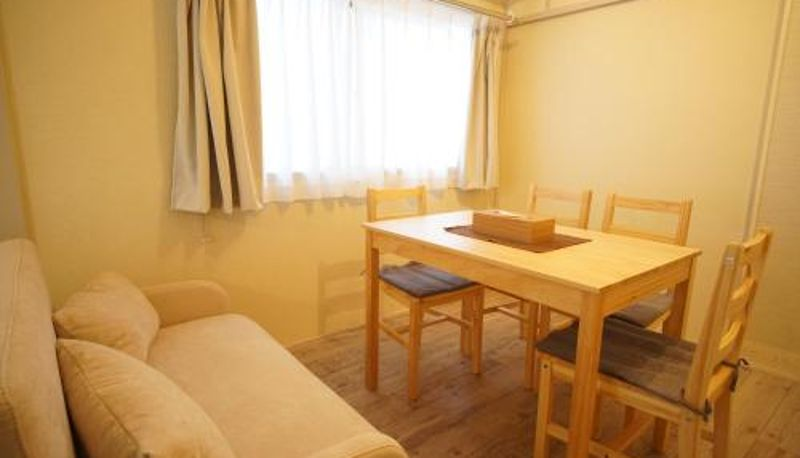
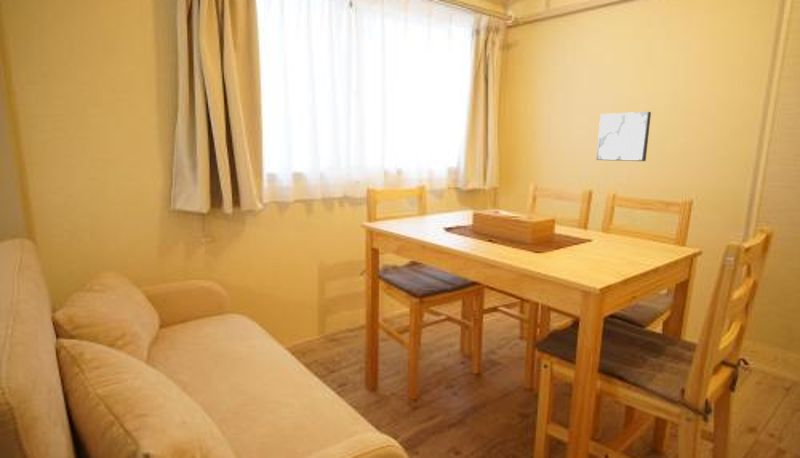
+ wall art (622, 137)
